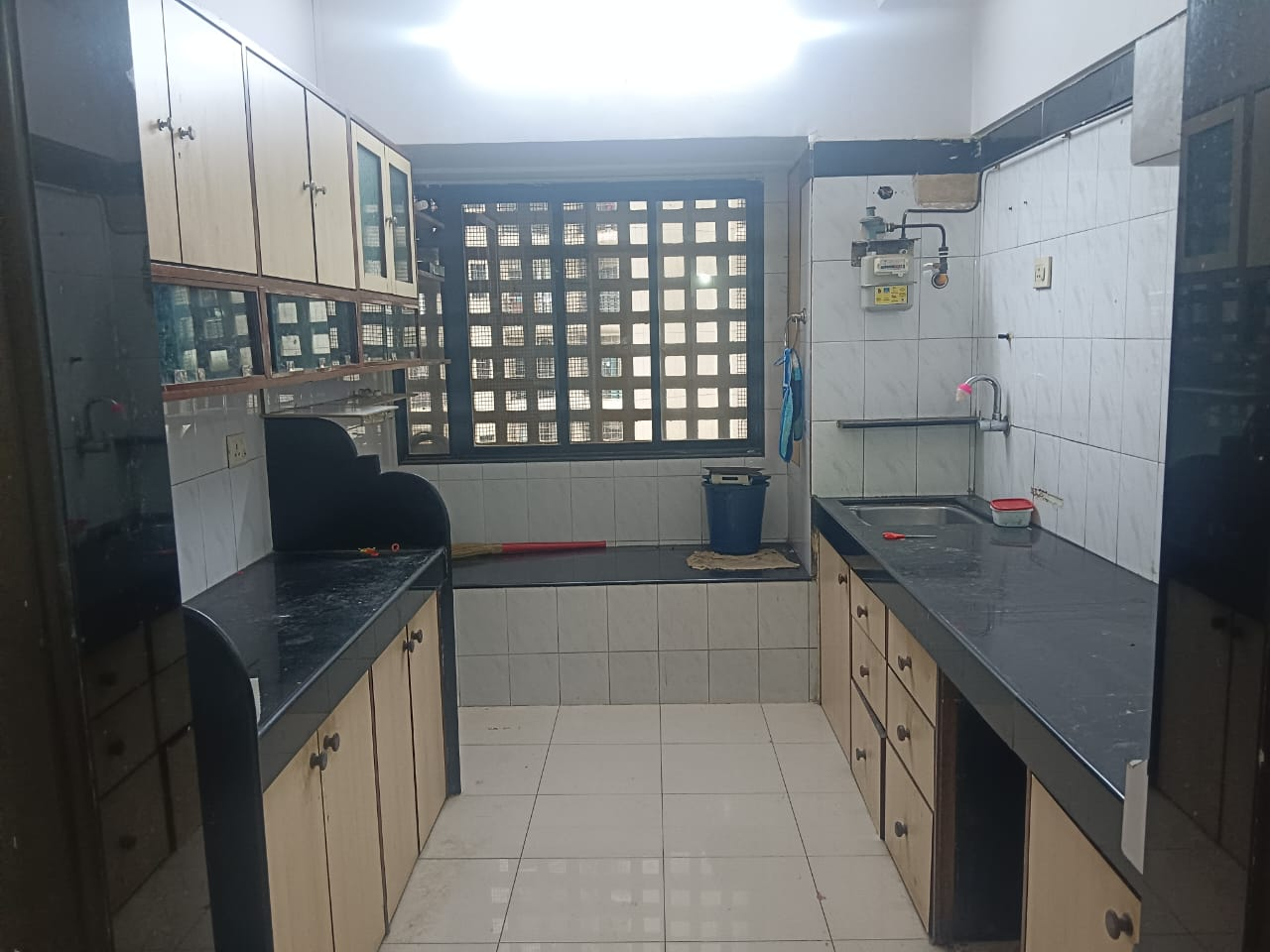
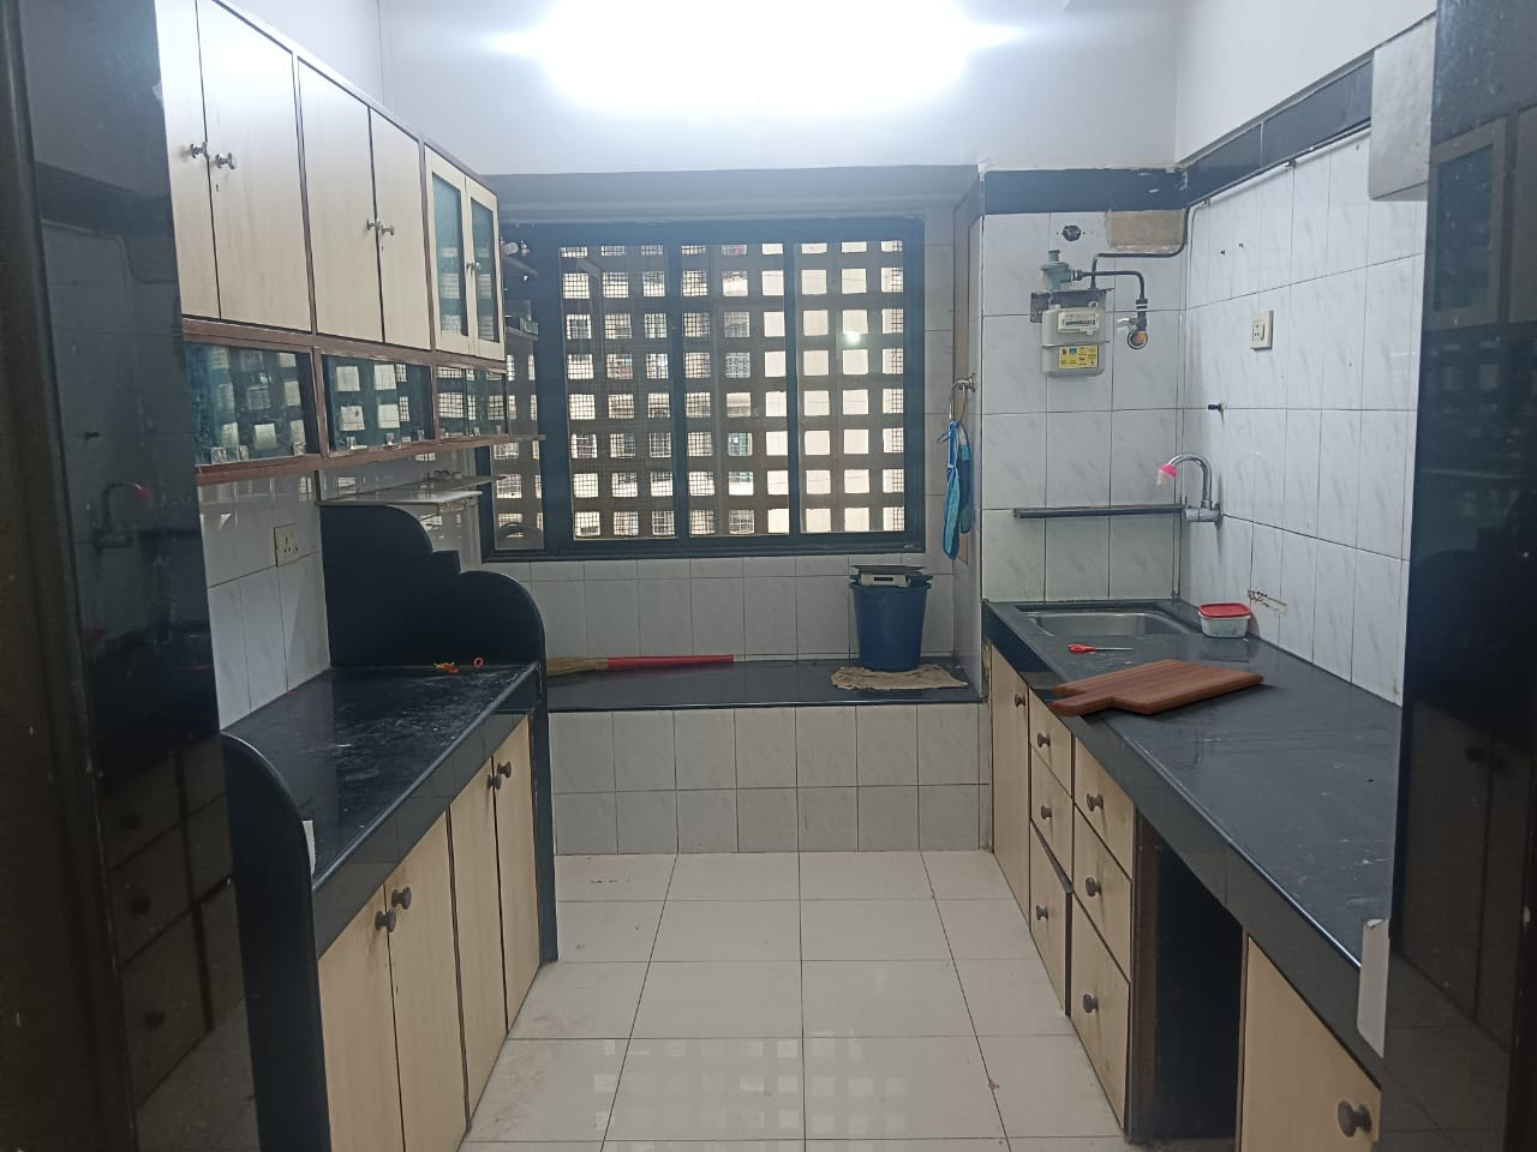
+ cutting board (1153, 685)
